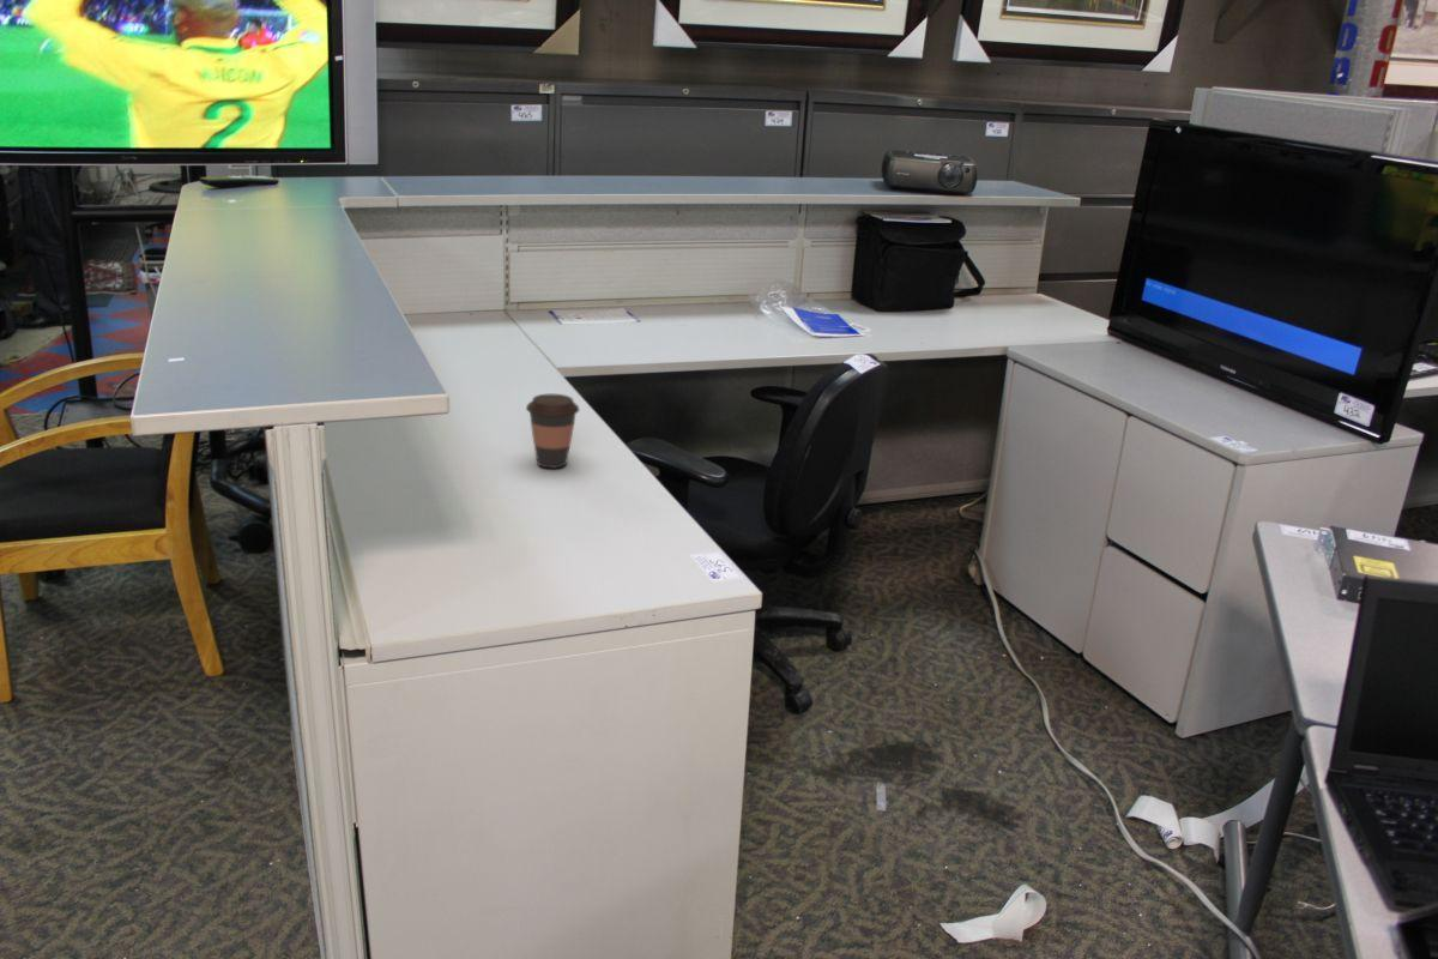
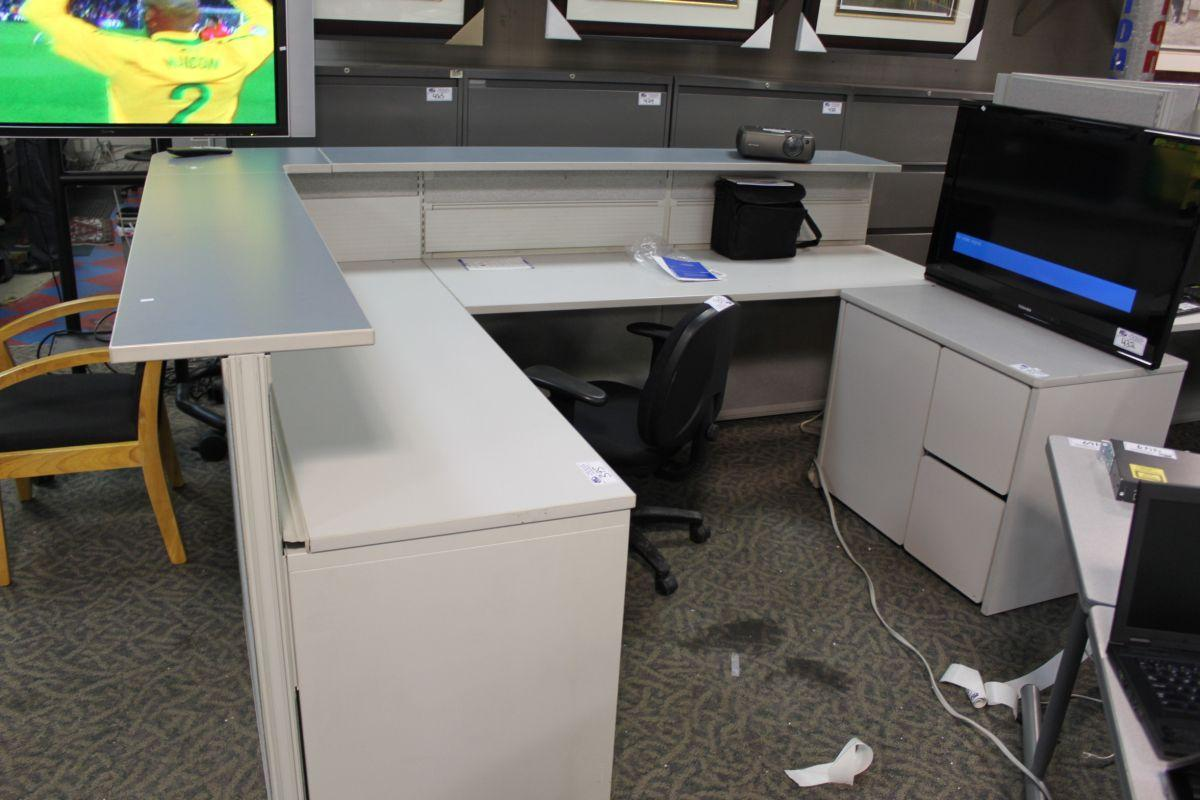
- coffee cup (552, 432)
